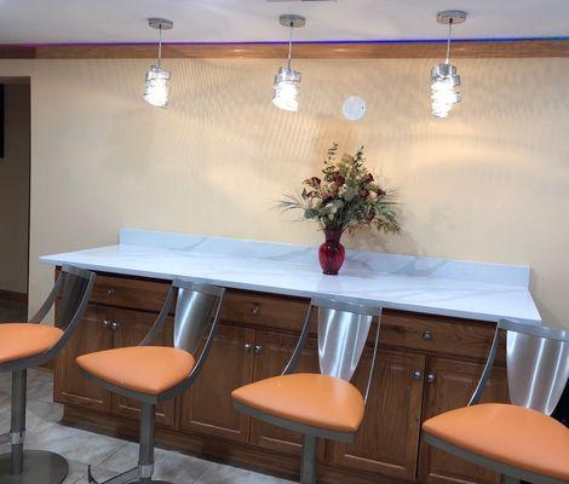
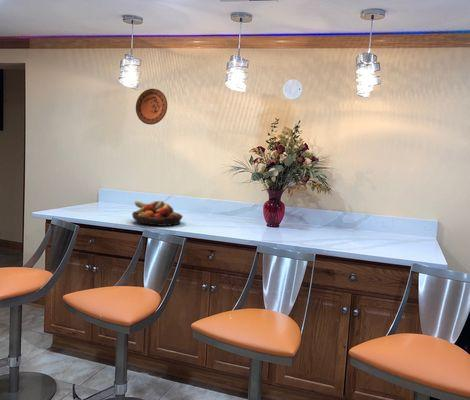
+ decorative plate (151, 106)
+ fruit bowl (157, 211)
